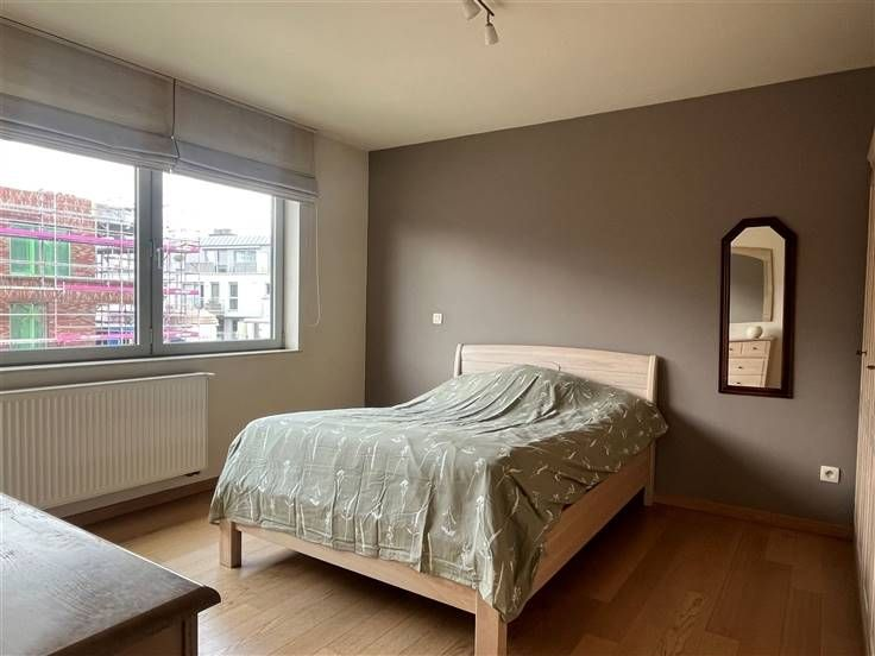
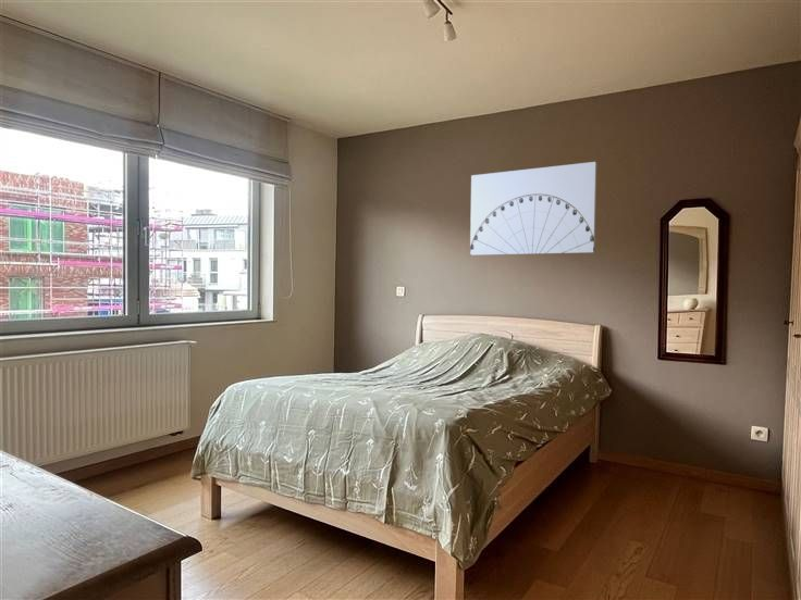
+ wall art (529, 211)
